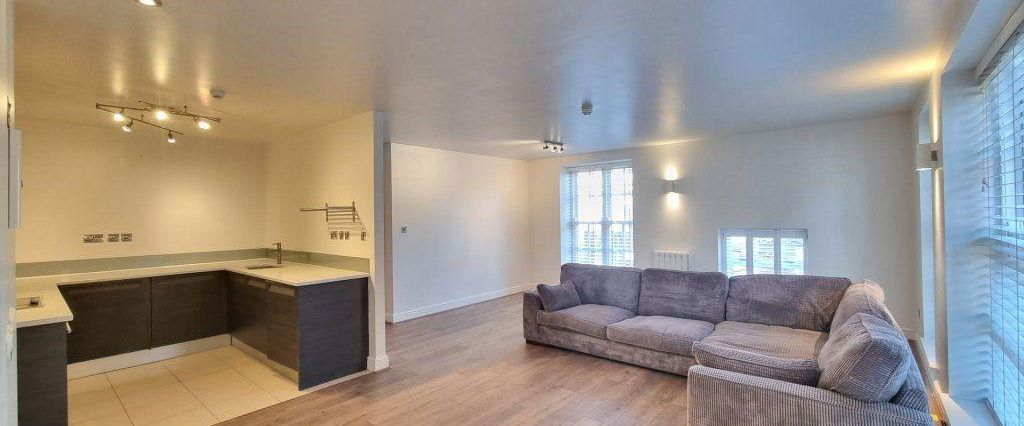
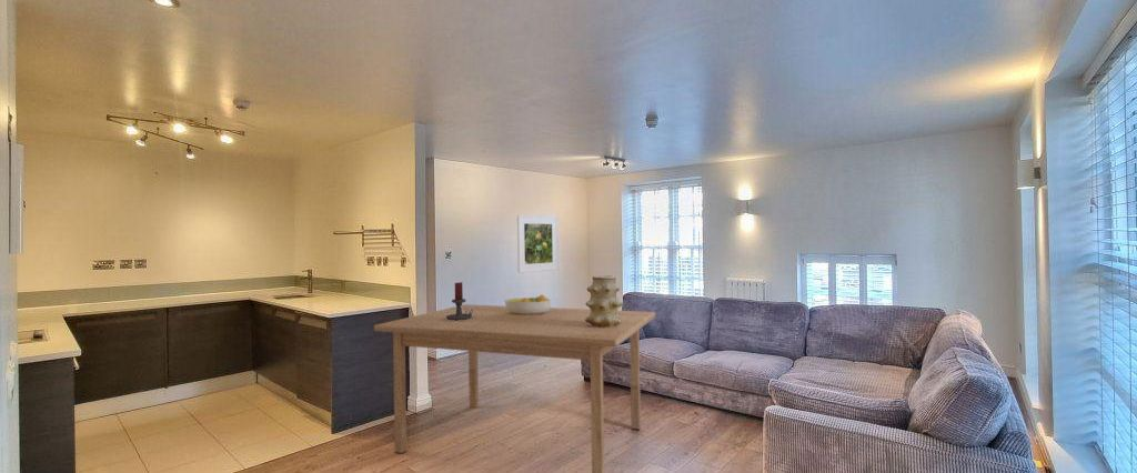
+ fruit bowl (527, 303)
+ candle holder (461, 299)
+ vase (603, 300)
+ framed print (539, 243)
+ table (523, 354)
